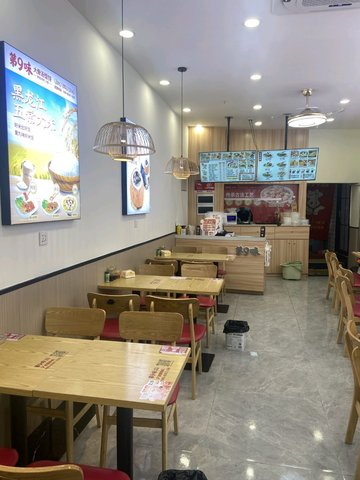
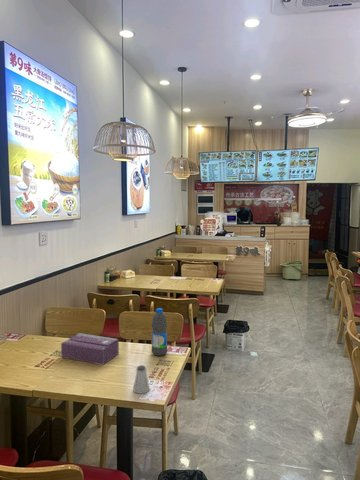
+ saltshaker (141, 378)
+ tissue box (90, 348)
+ water bottle (159, 331)
